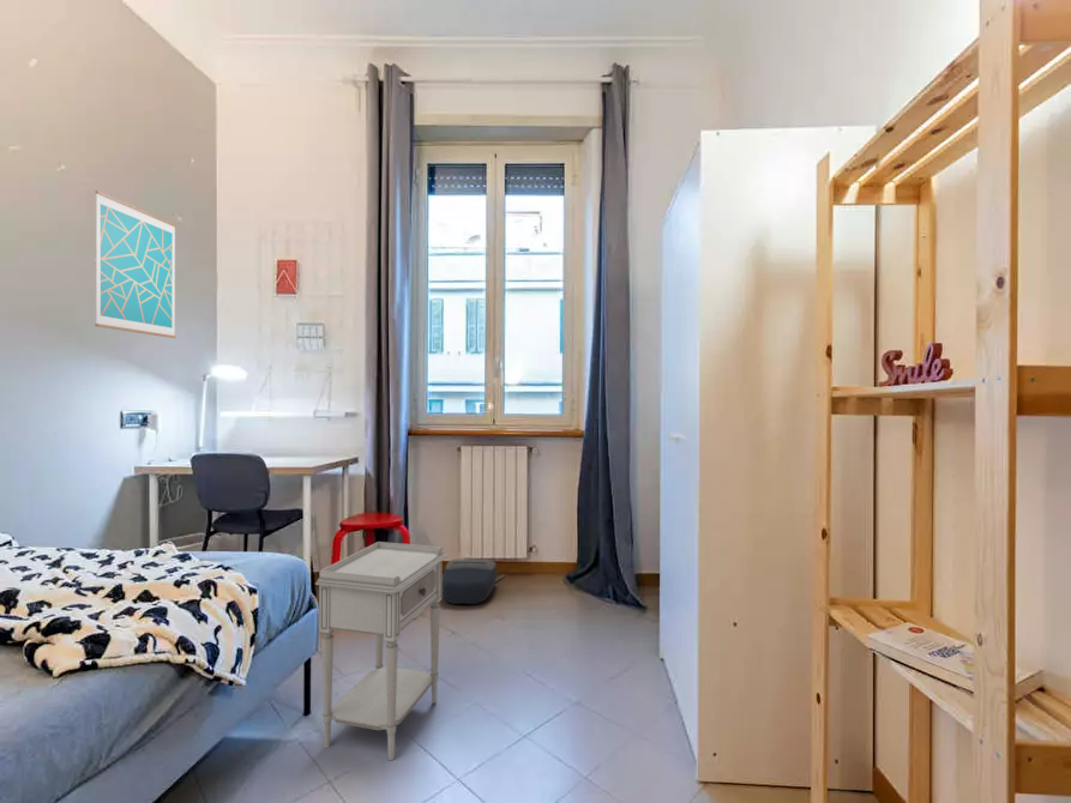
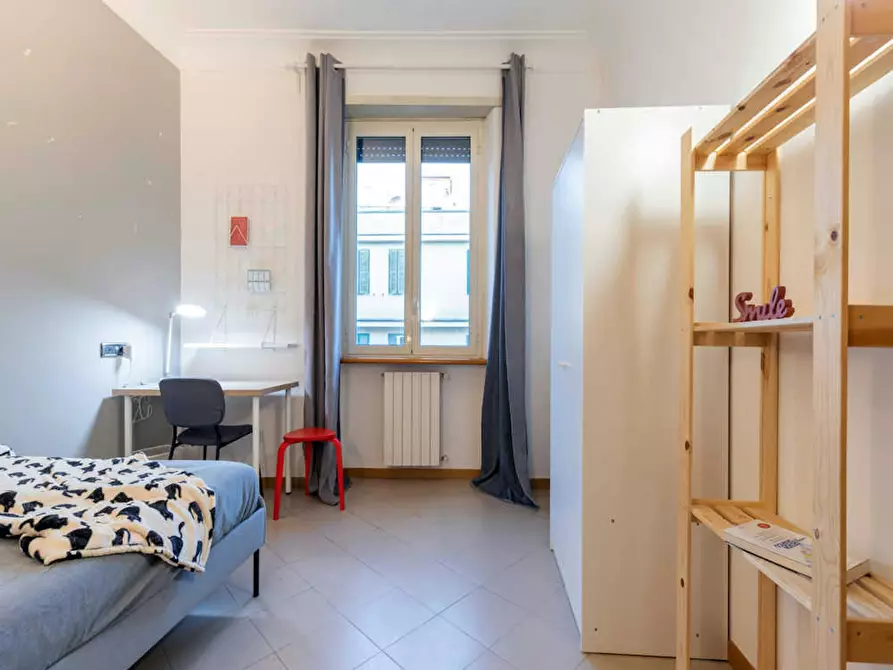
- wall art (138, 271)
- nightstand (385, 640)
- backpack (469, 575)
